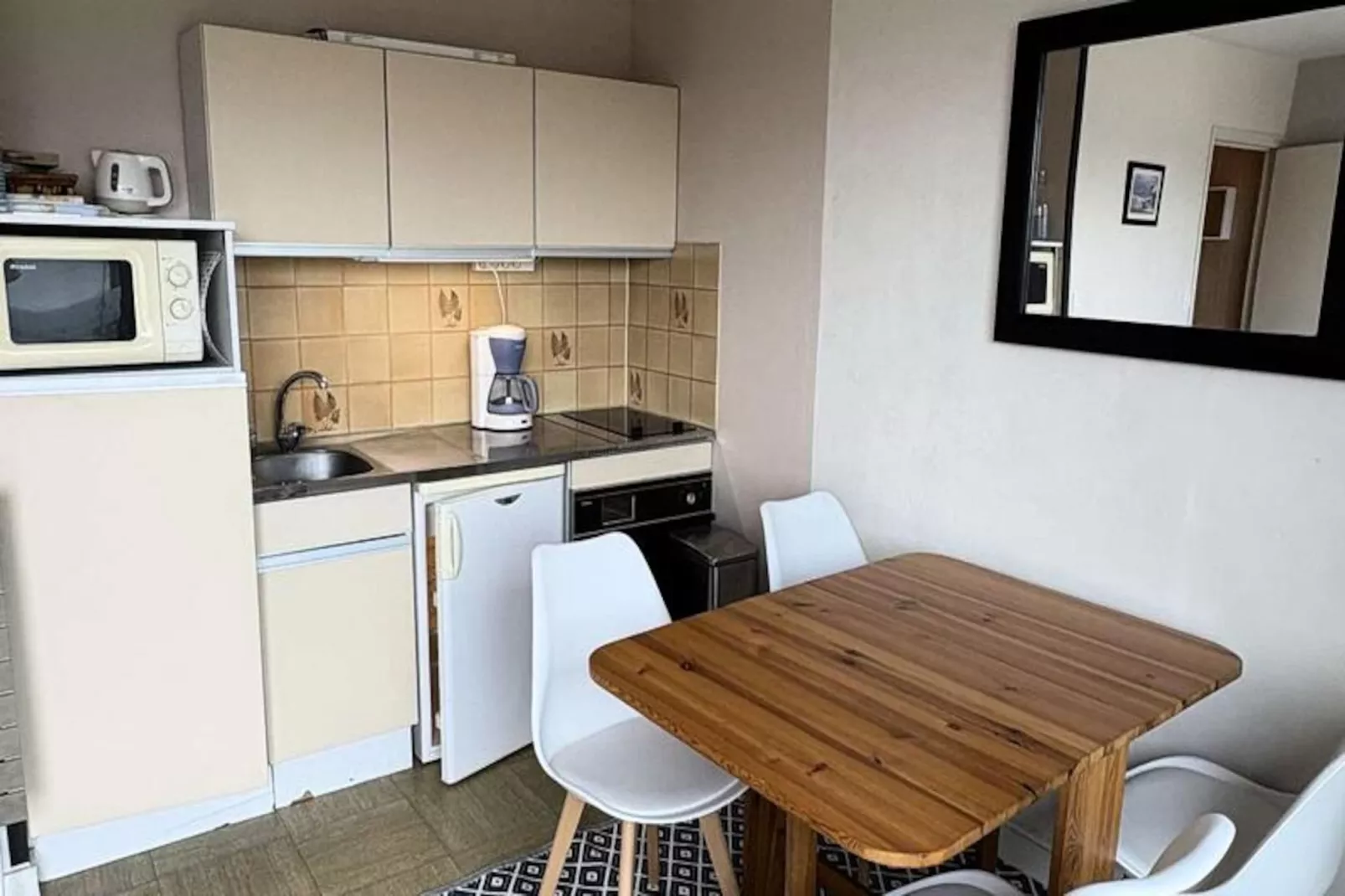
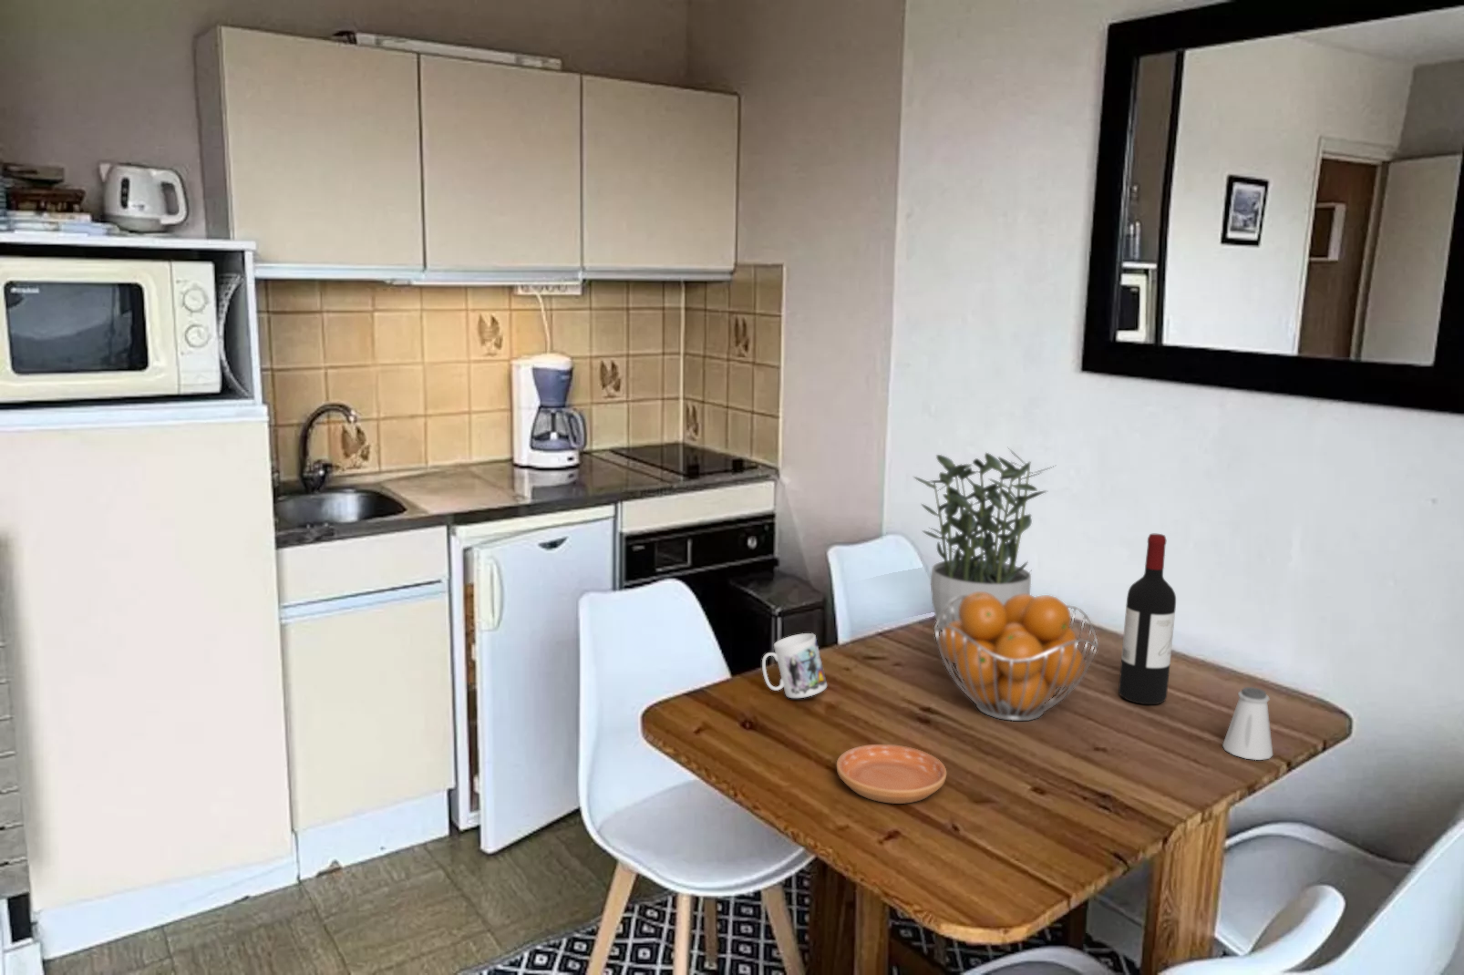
+ saltshaker (1251, 720)
+ wine bottle (1149, 617)
+ saucer (890, 775)
+ fruit basket (1013, 651)
+ potted plant (981, 541)
+ mug (795, 666)
